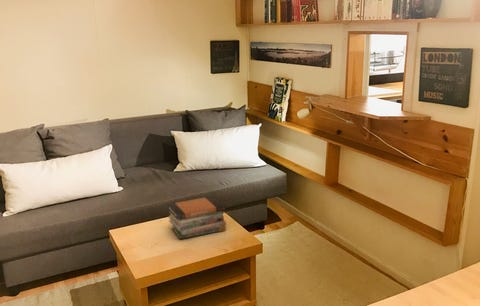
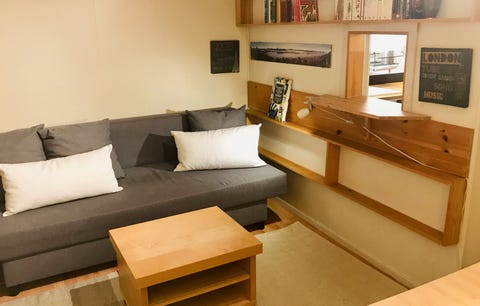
- book stack (196, 217)
